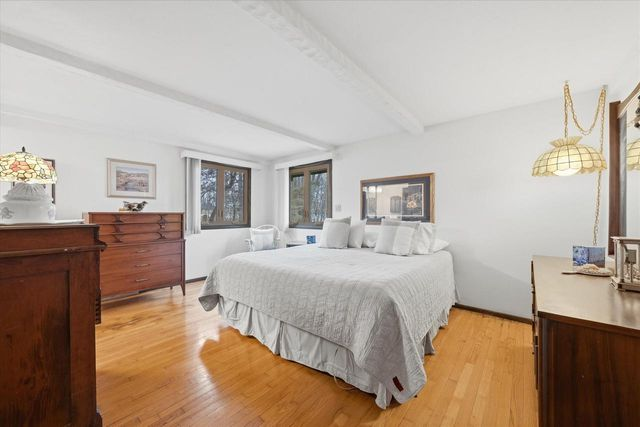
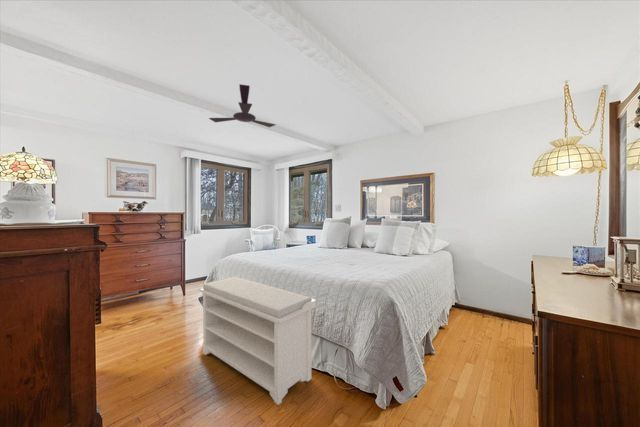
+ ceiling fan (243, 100)
+ bench (252, 327)
